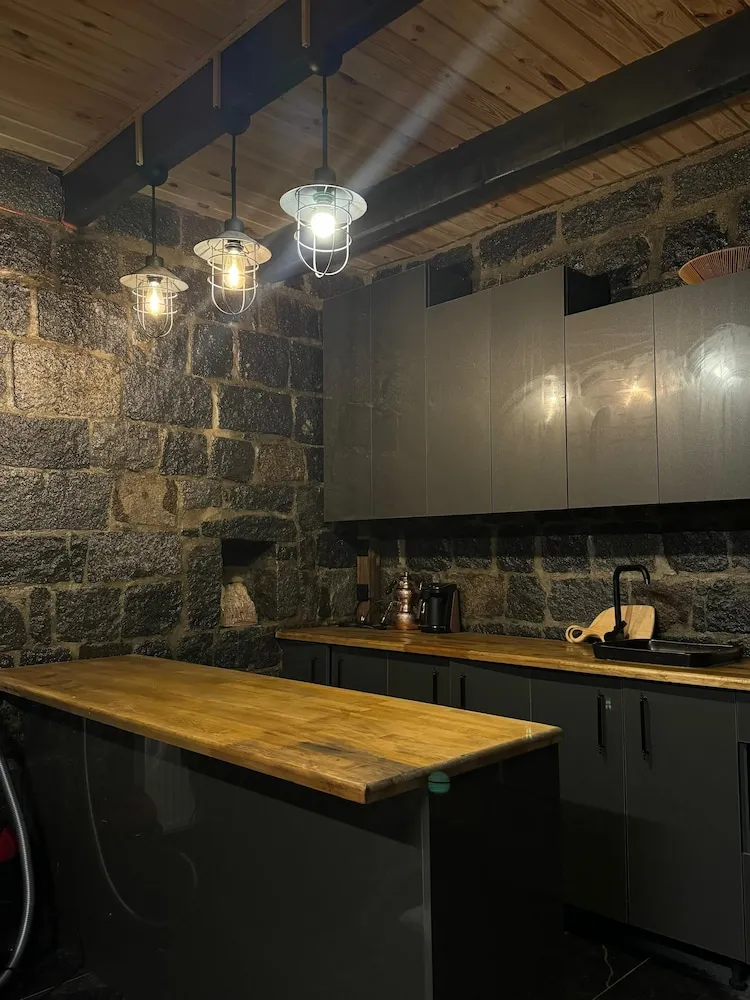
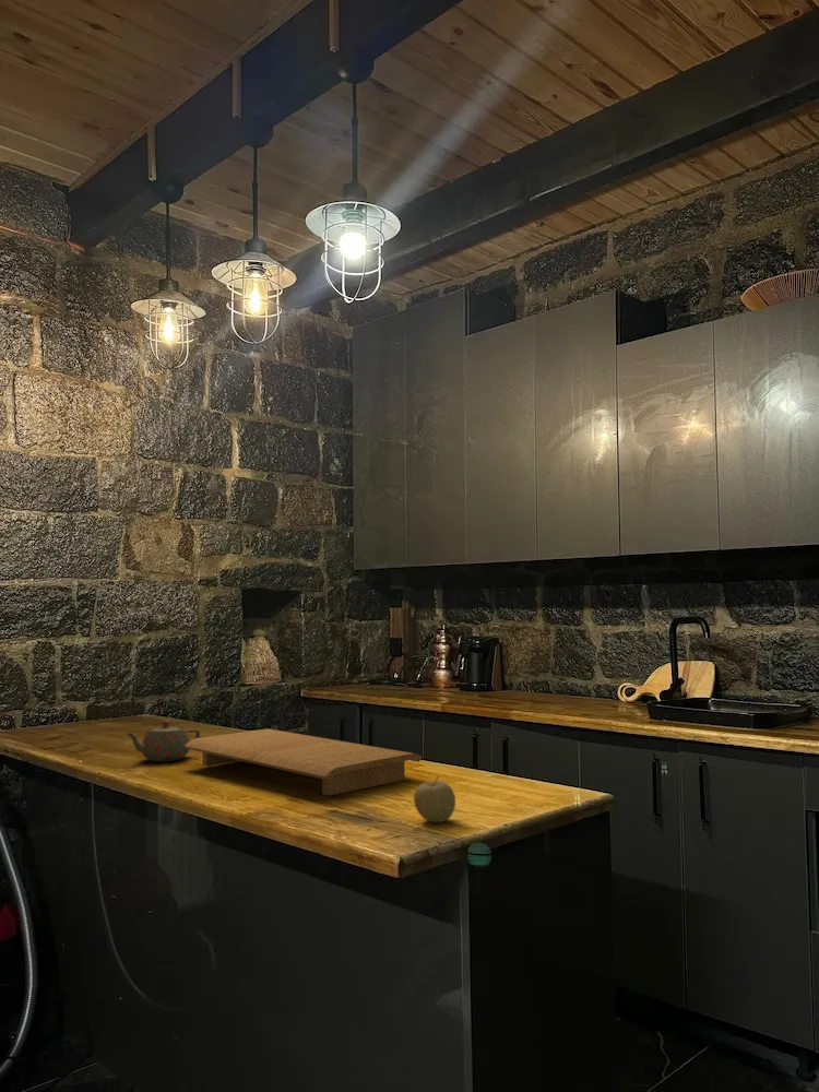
+ teapot (163, 739)
+ cutting board (297, 759)
+ fruit (435, 797)
